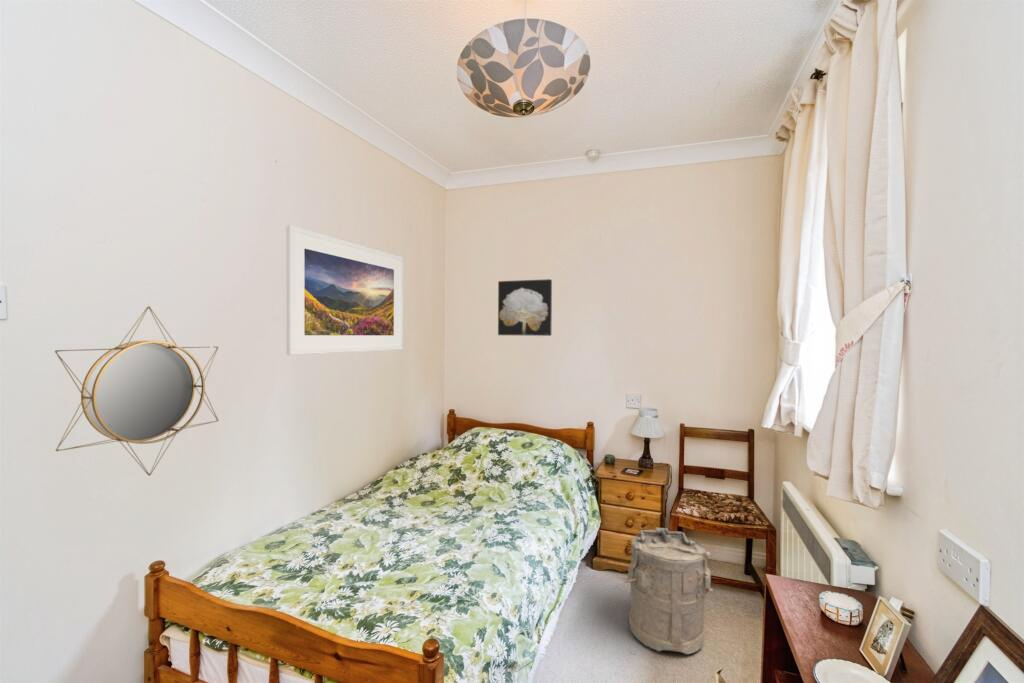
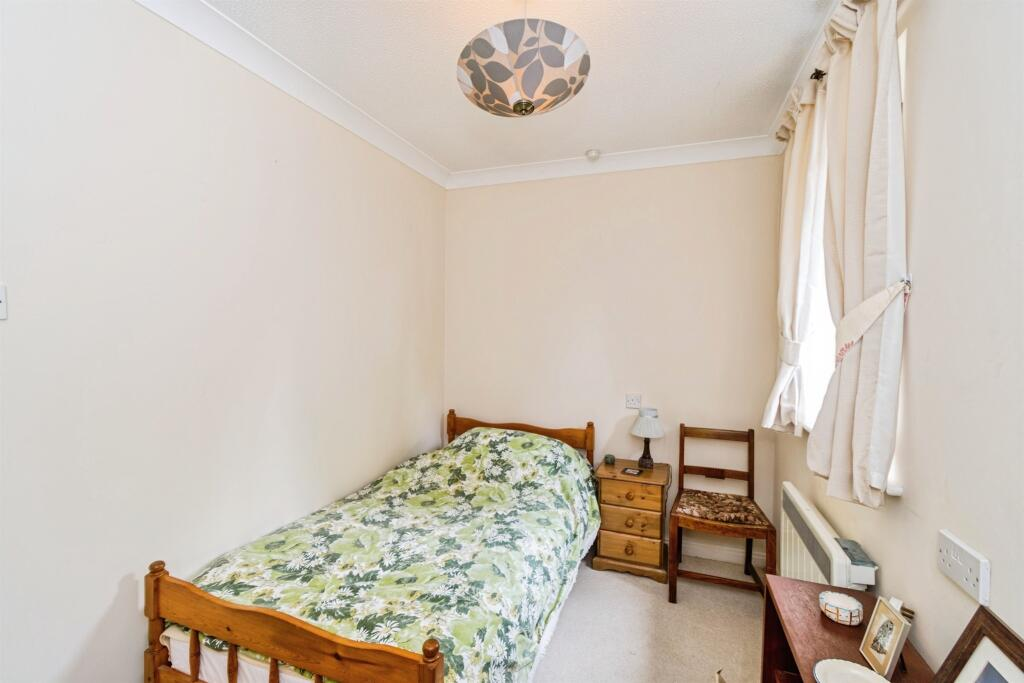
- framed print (354, 298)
- home mirror (149, 391)
- laundry hamper (670, 585)
- wall art (524, 308)
